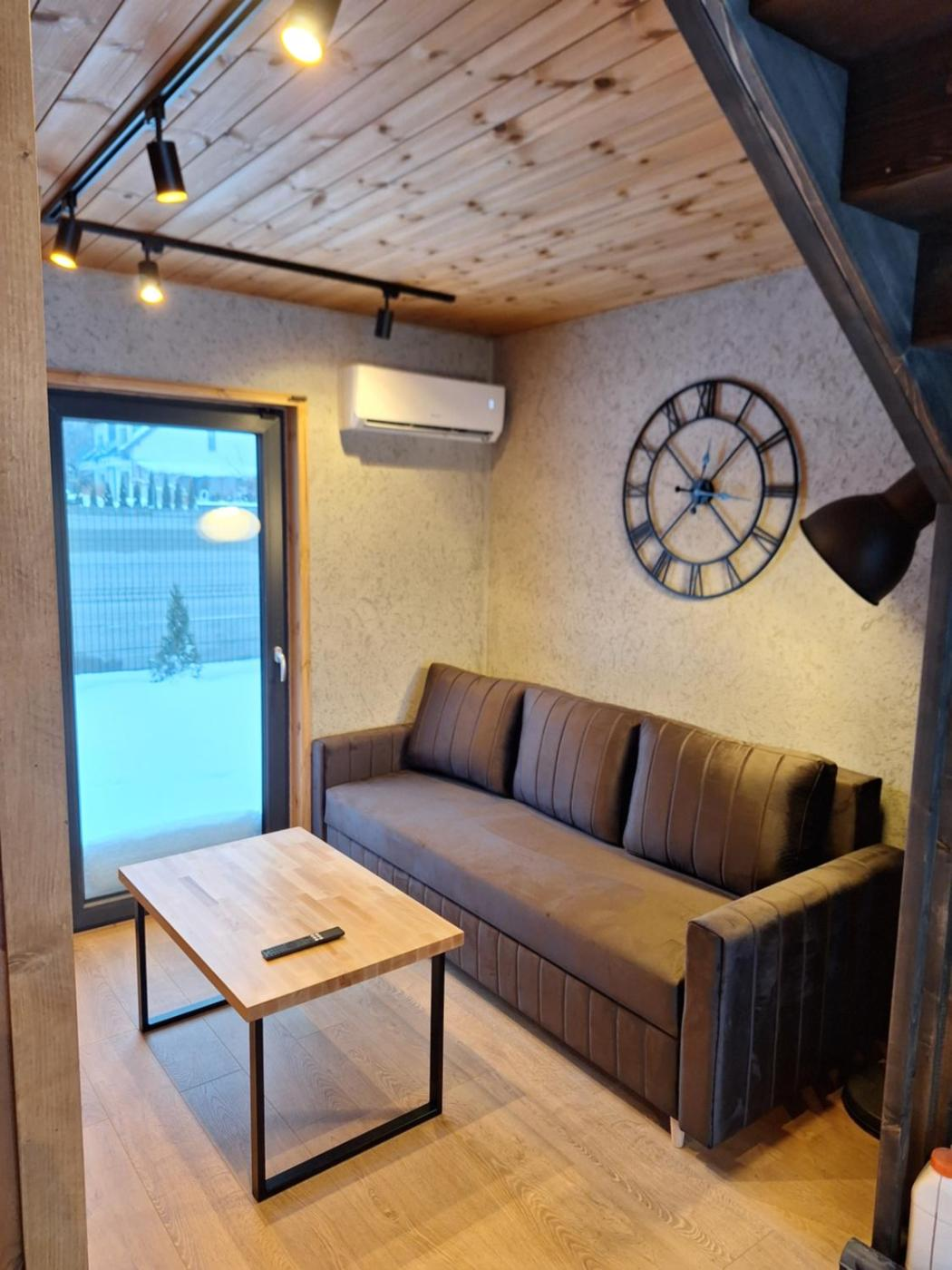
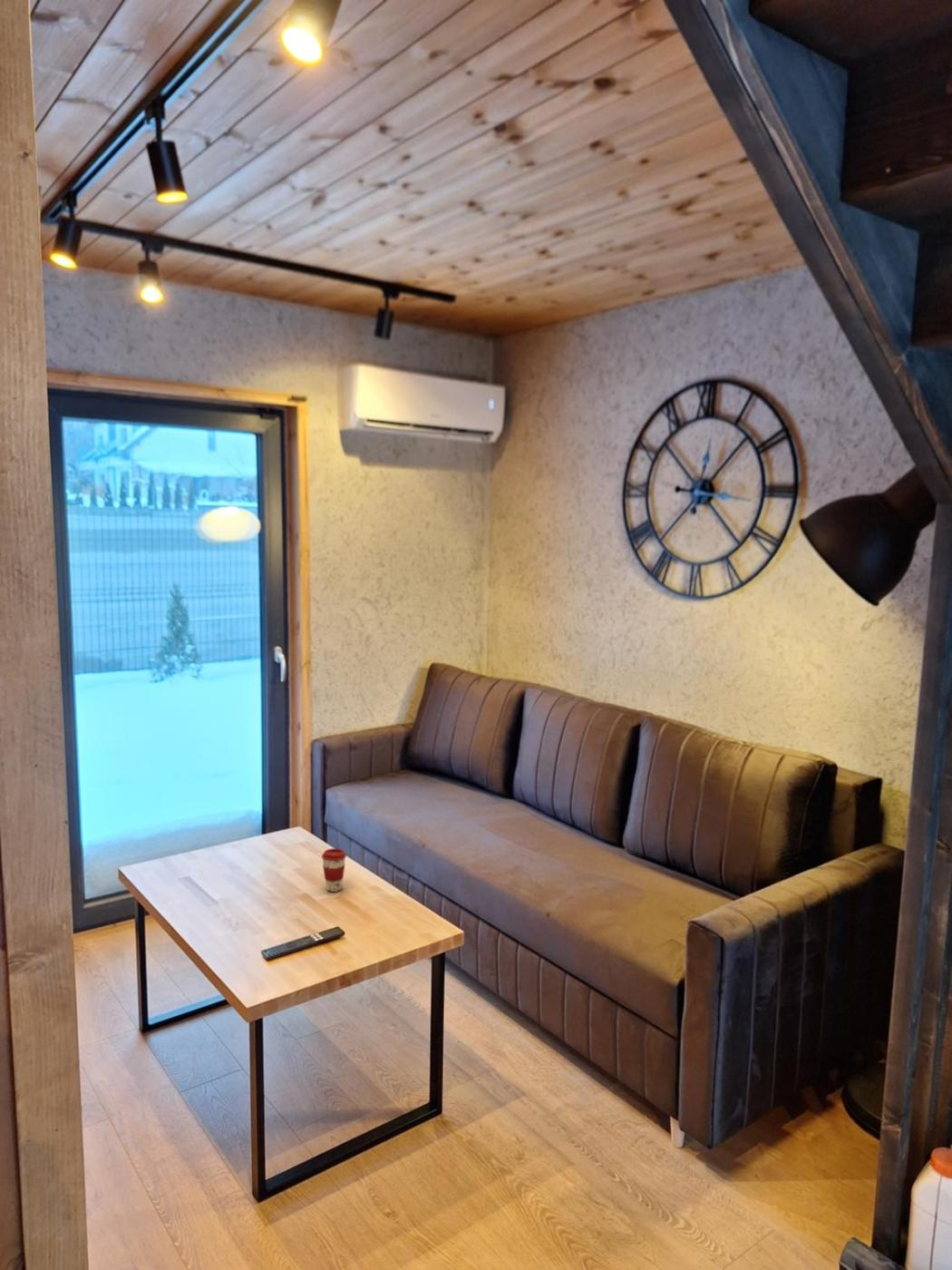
+ coffee cup (334, 870)
